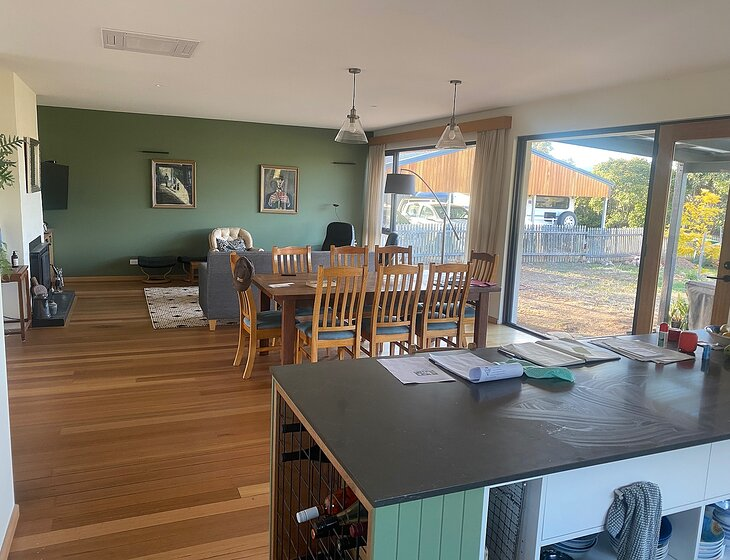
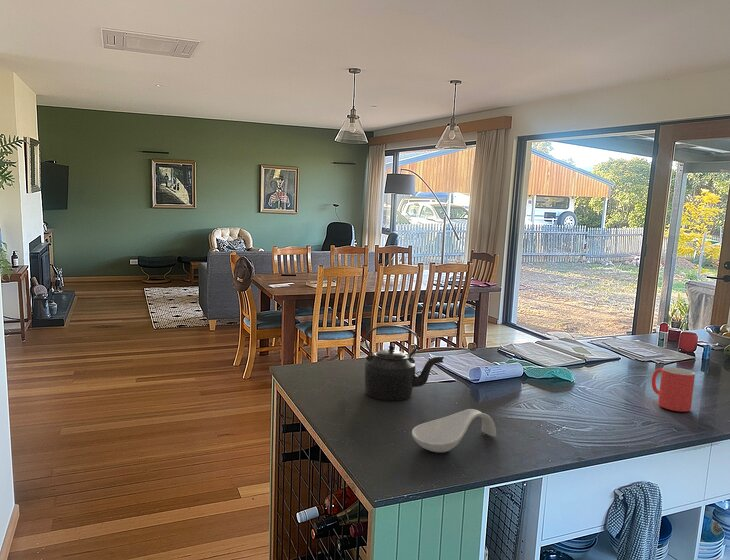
+ spoon rest (455, 428)
+ kettle (403, 360)
+ mug (670, 387)
